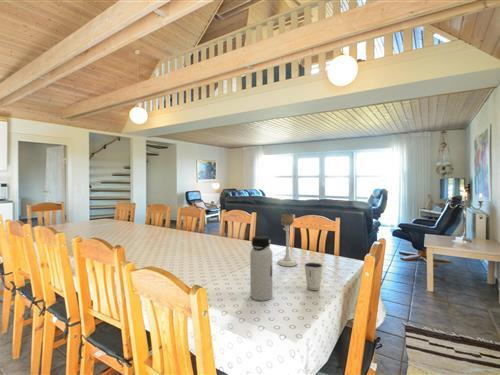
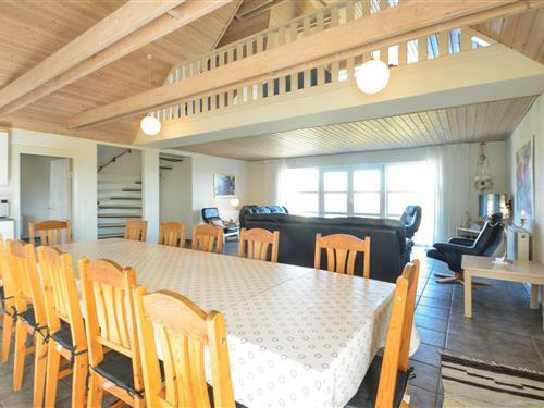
- water bottle (261, 266)
- candle holder (287, 238)
- dixie cup (313, 276)
